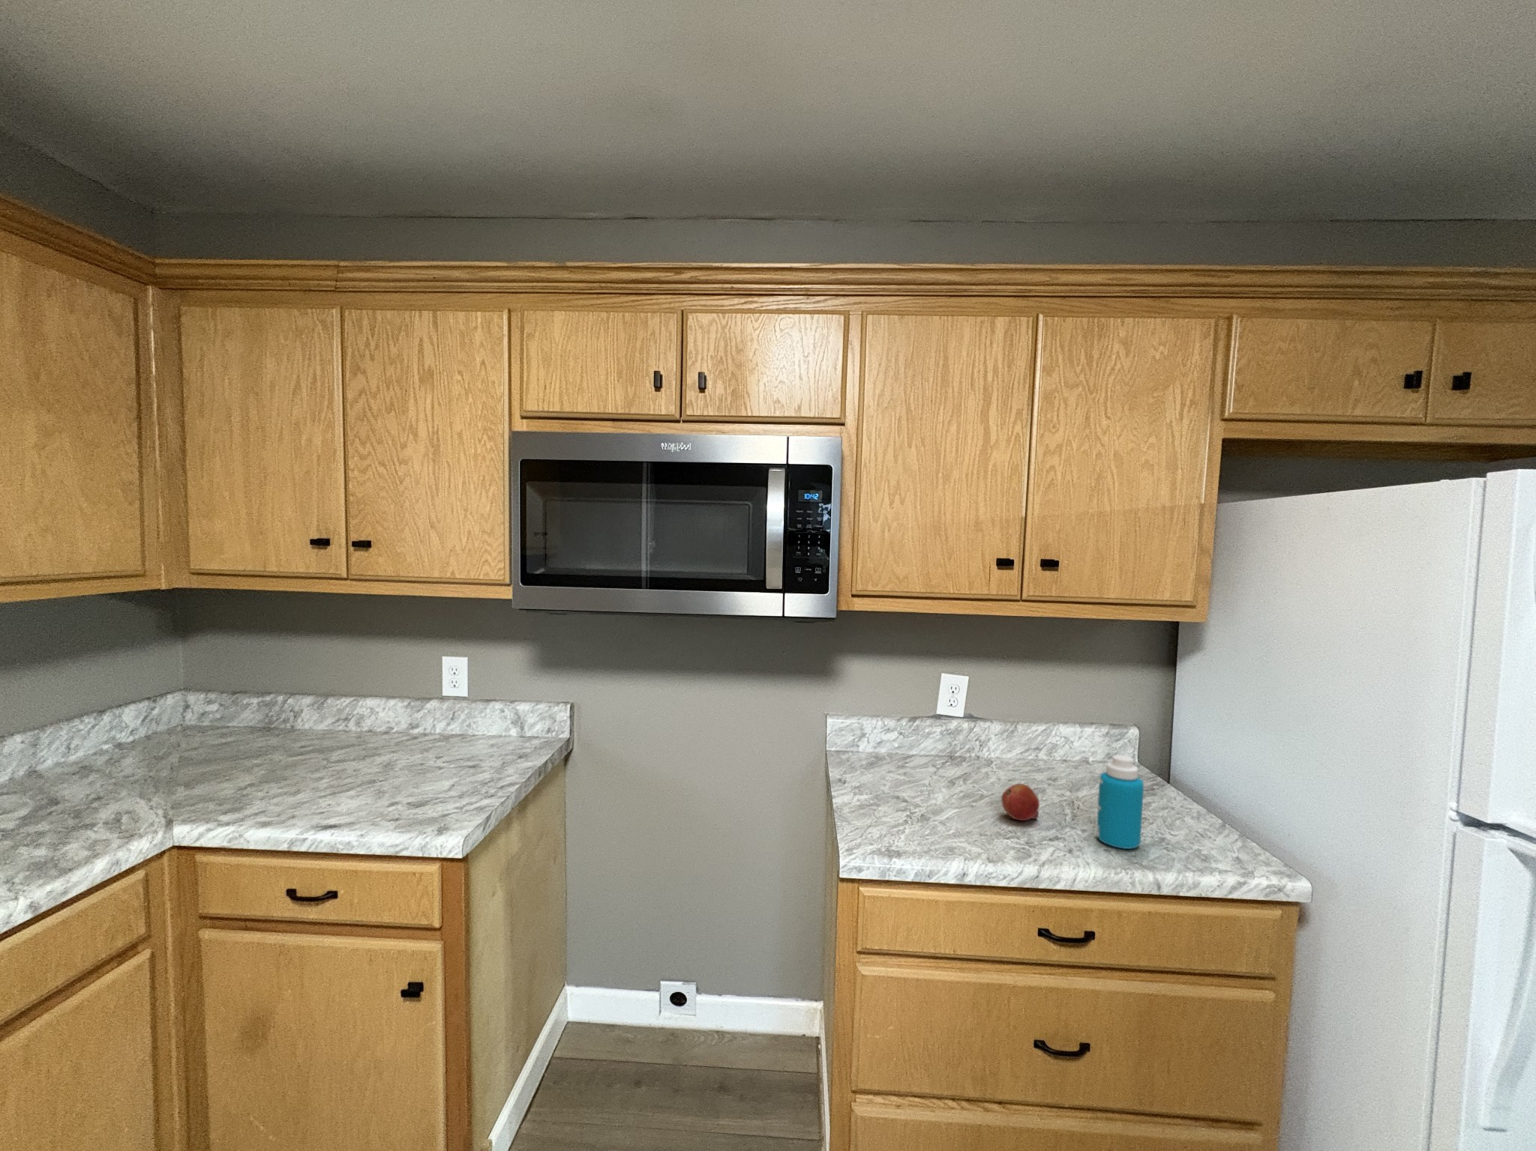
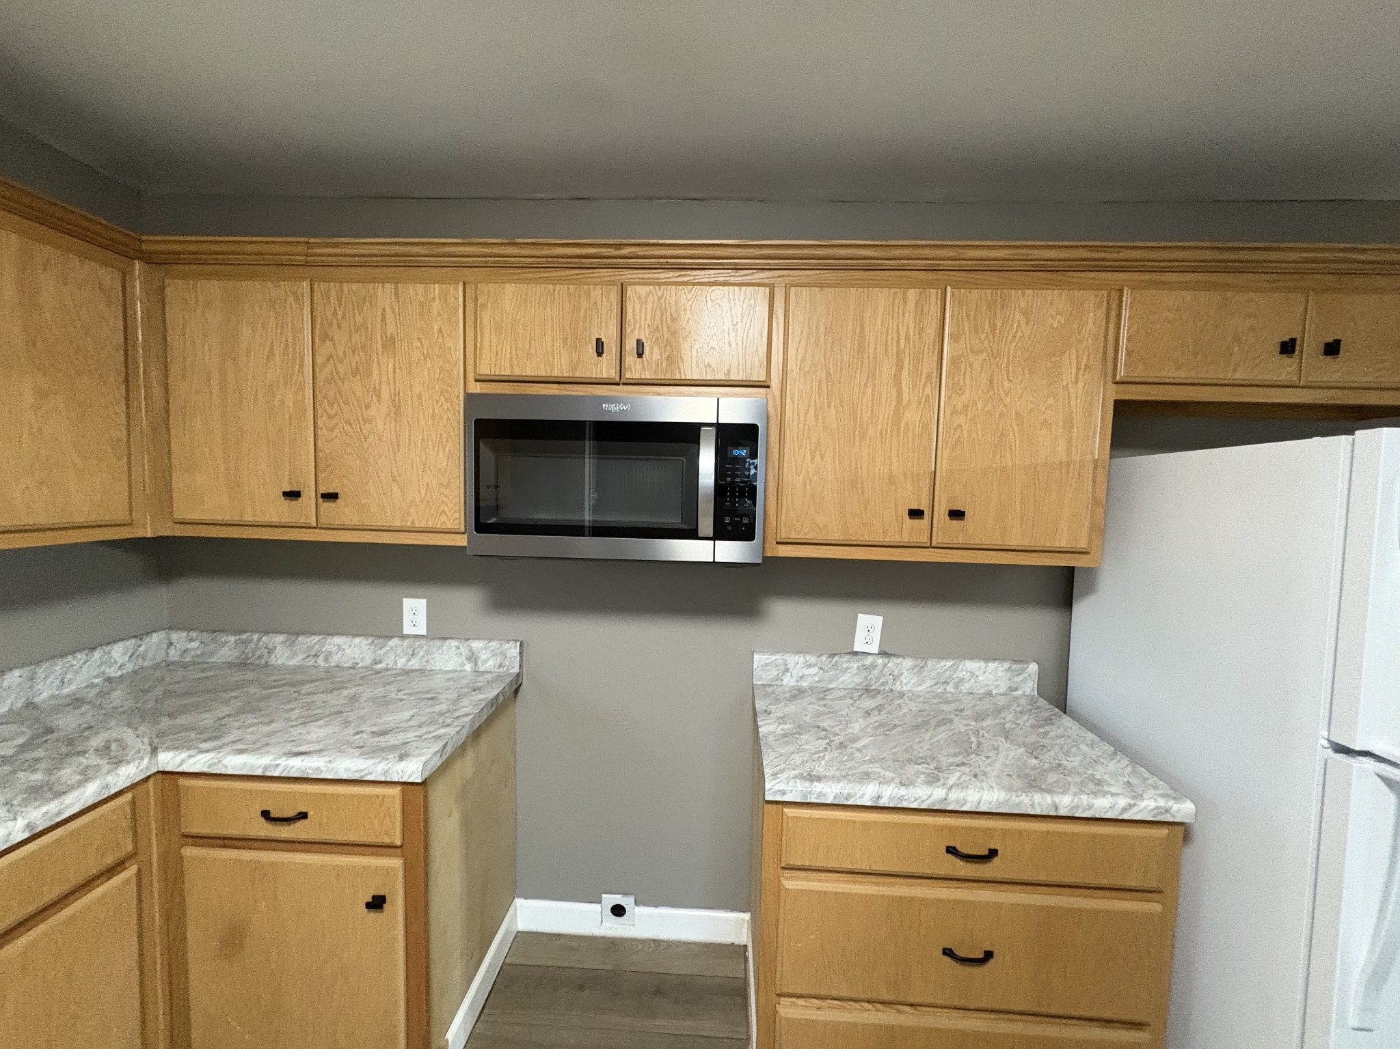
- fruit (1021, 802)
- bottle (1120, 799)
